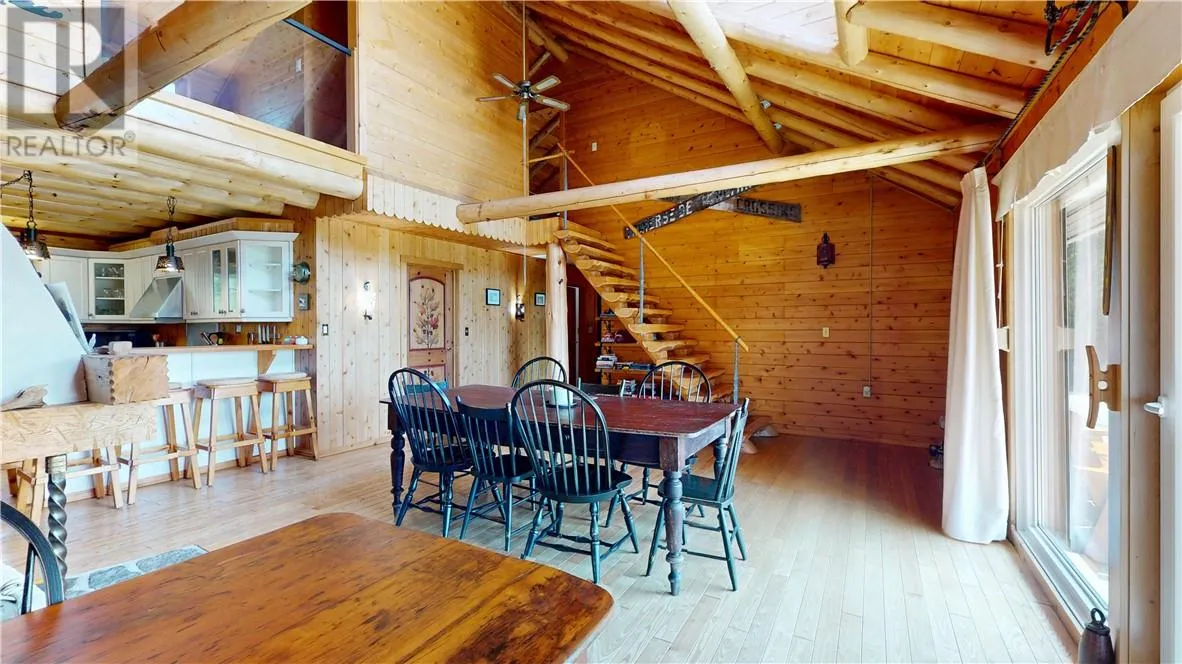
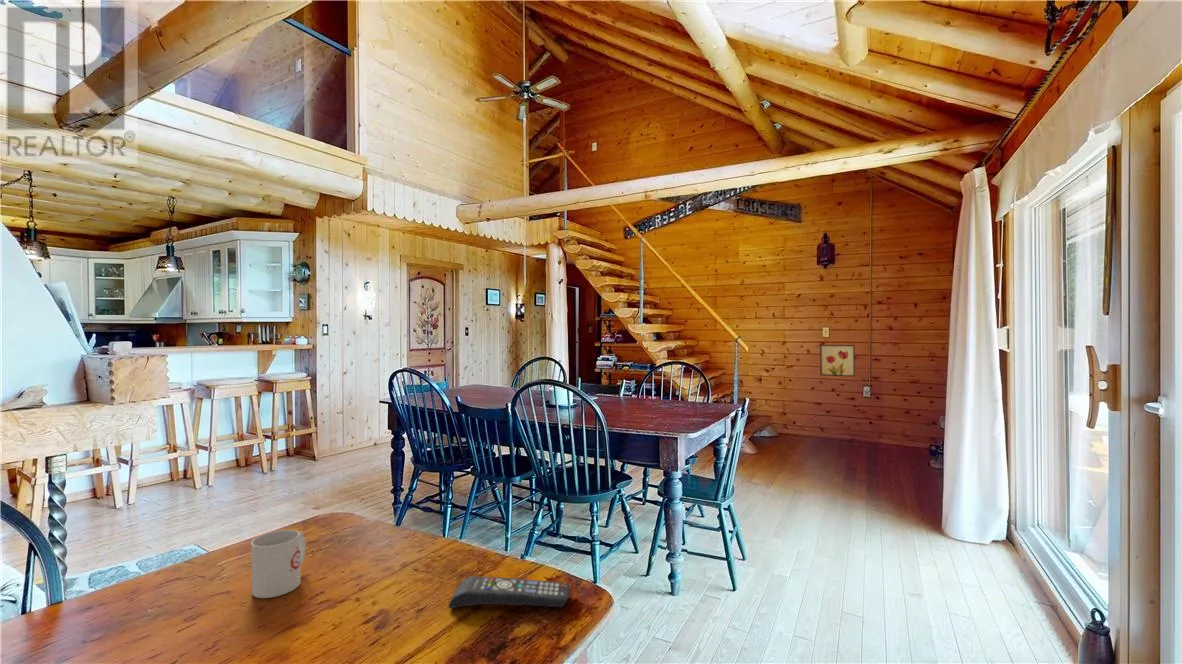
+ mug (283, 558)
+ wall art (837, 360)
+ remote control (510, 592)
